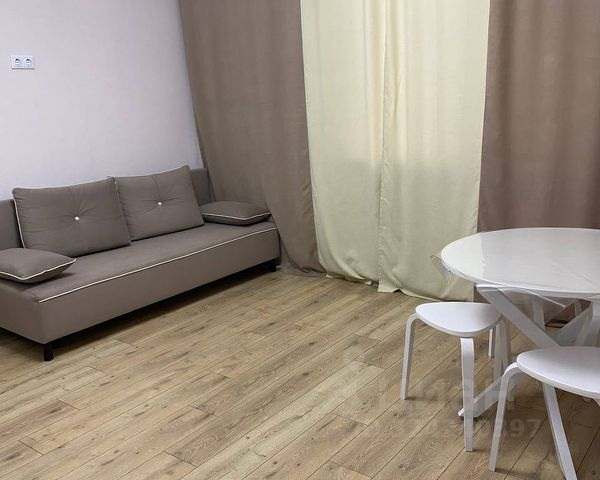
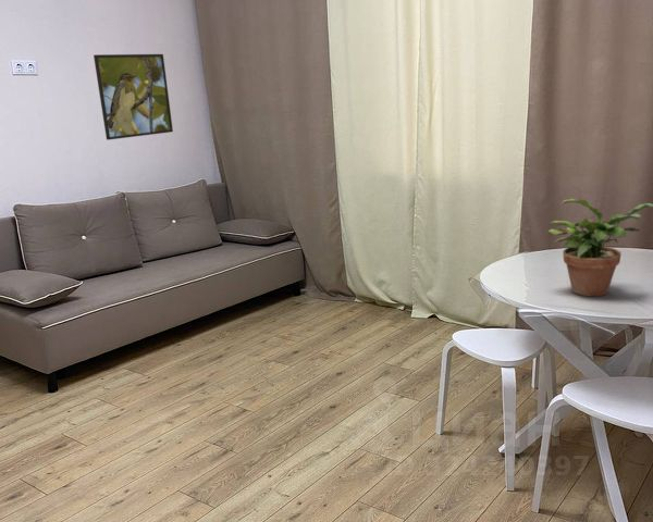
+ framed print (135, 96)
+ potted plant (600, 243)
